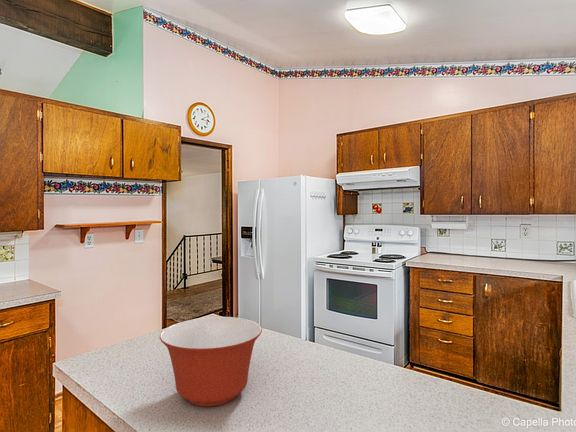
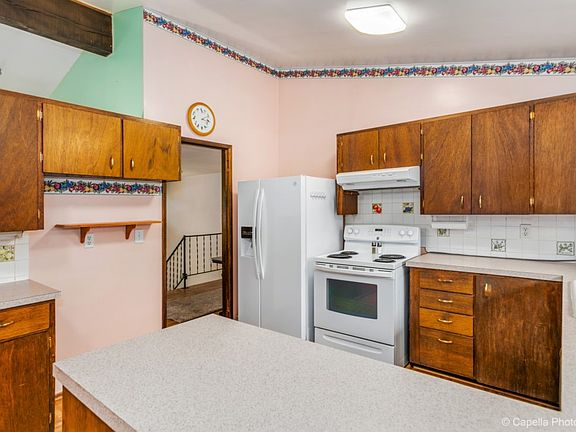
- mixing bowl (212, 361)
